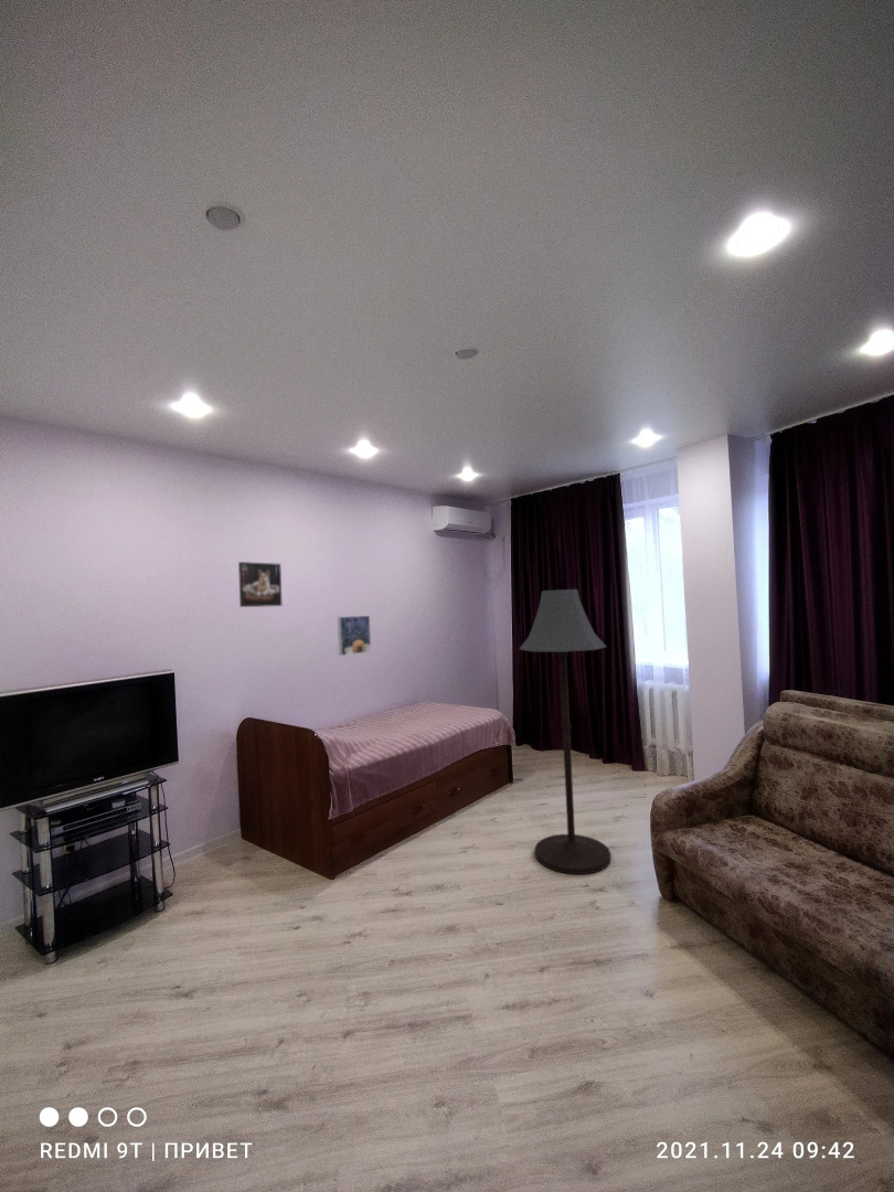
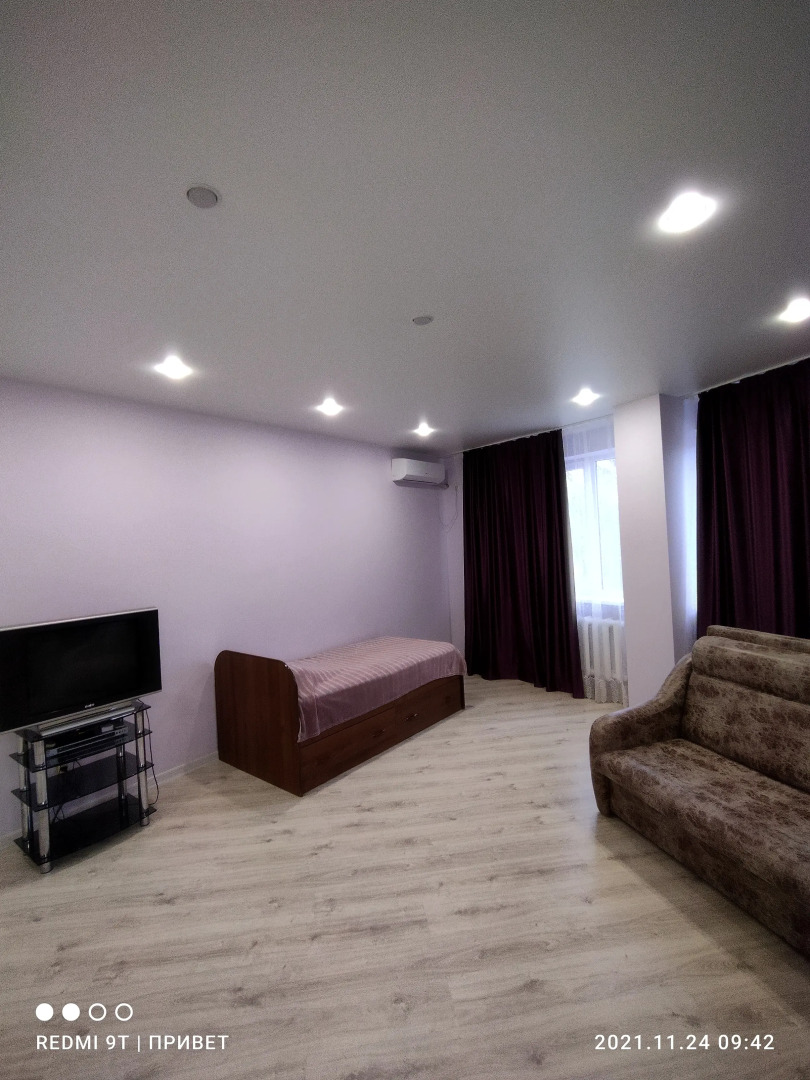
- floor lamp (565, 721)
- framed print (354, 635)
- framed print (260, 584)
